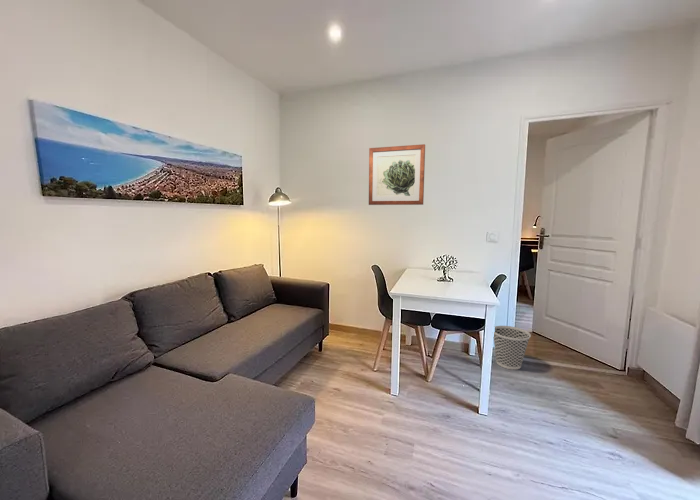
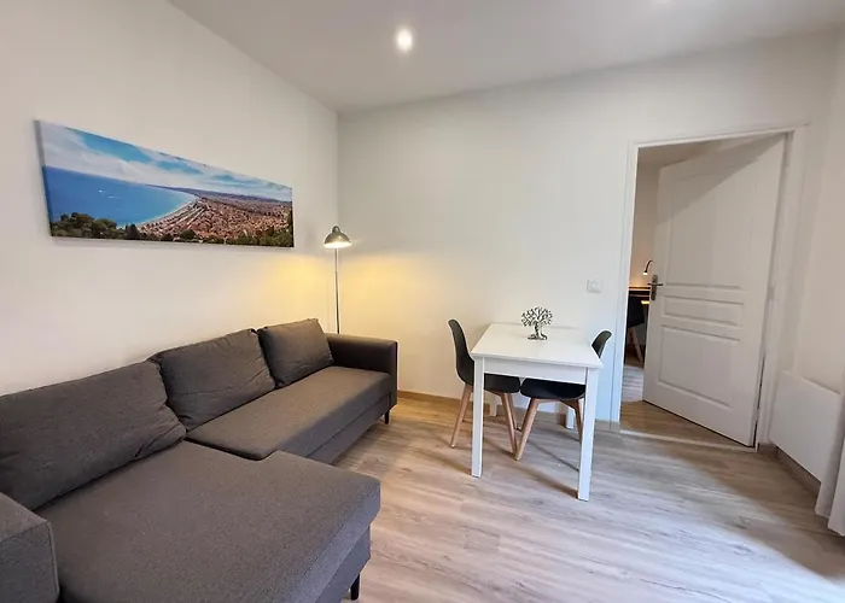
- wall art (395, 176)
- wastebasket (509, 348)
